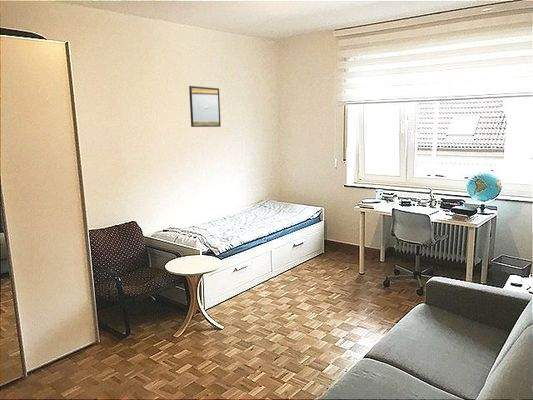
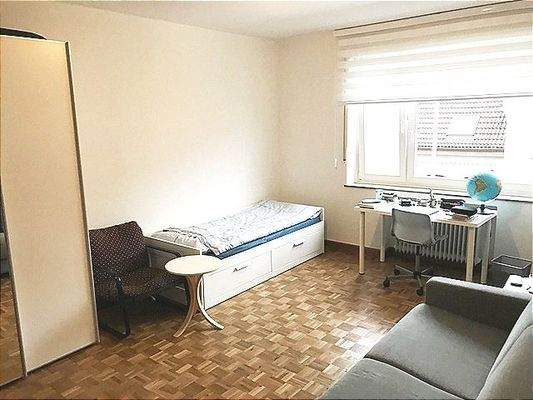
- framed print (205, 107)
